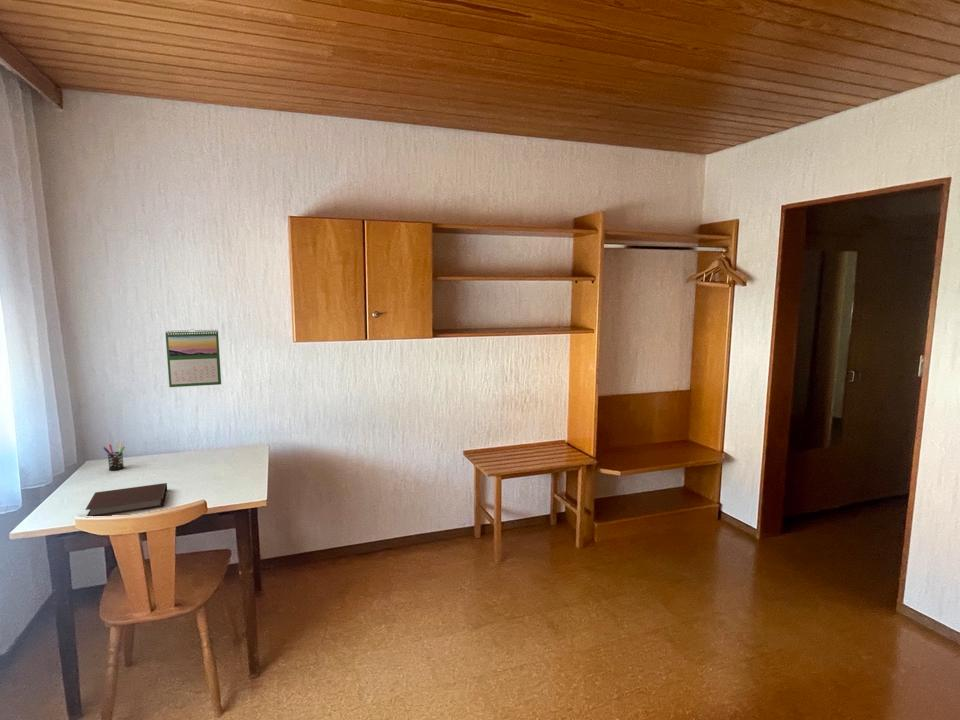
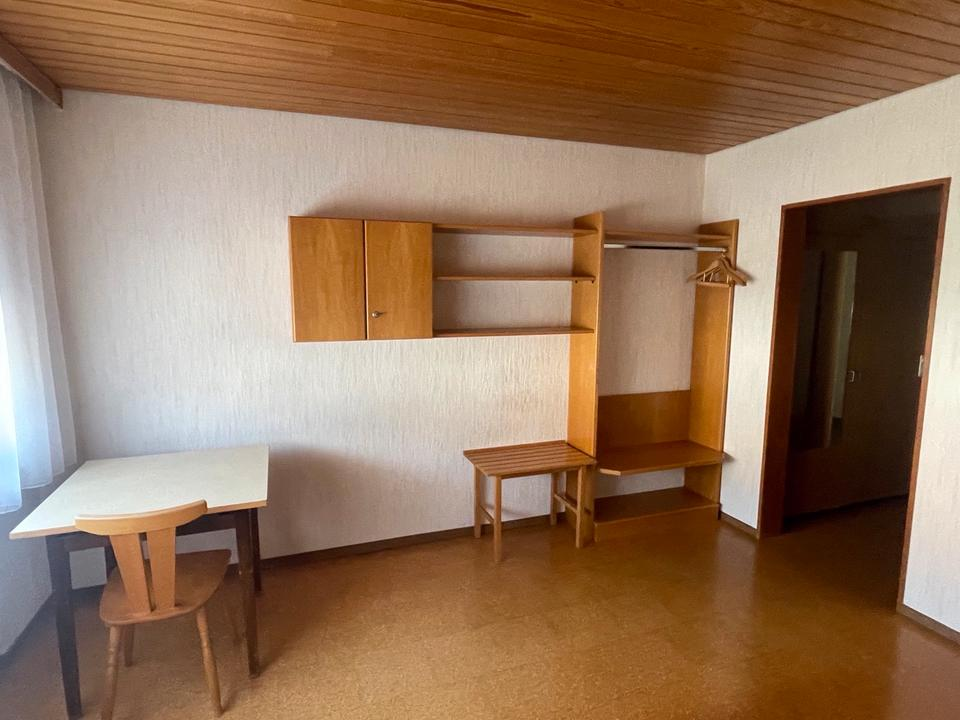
- calendar (193, 357)
- notebook (129, 498)
- pen holder (116, 455)
